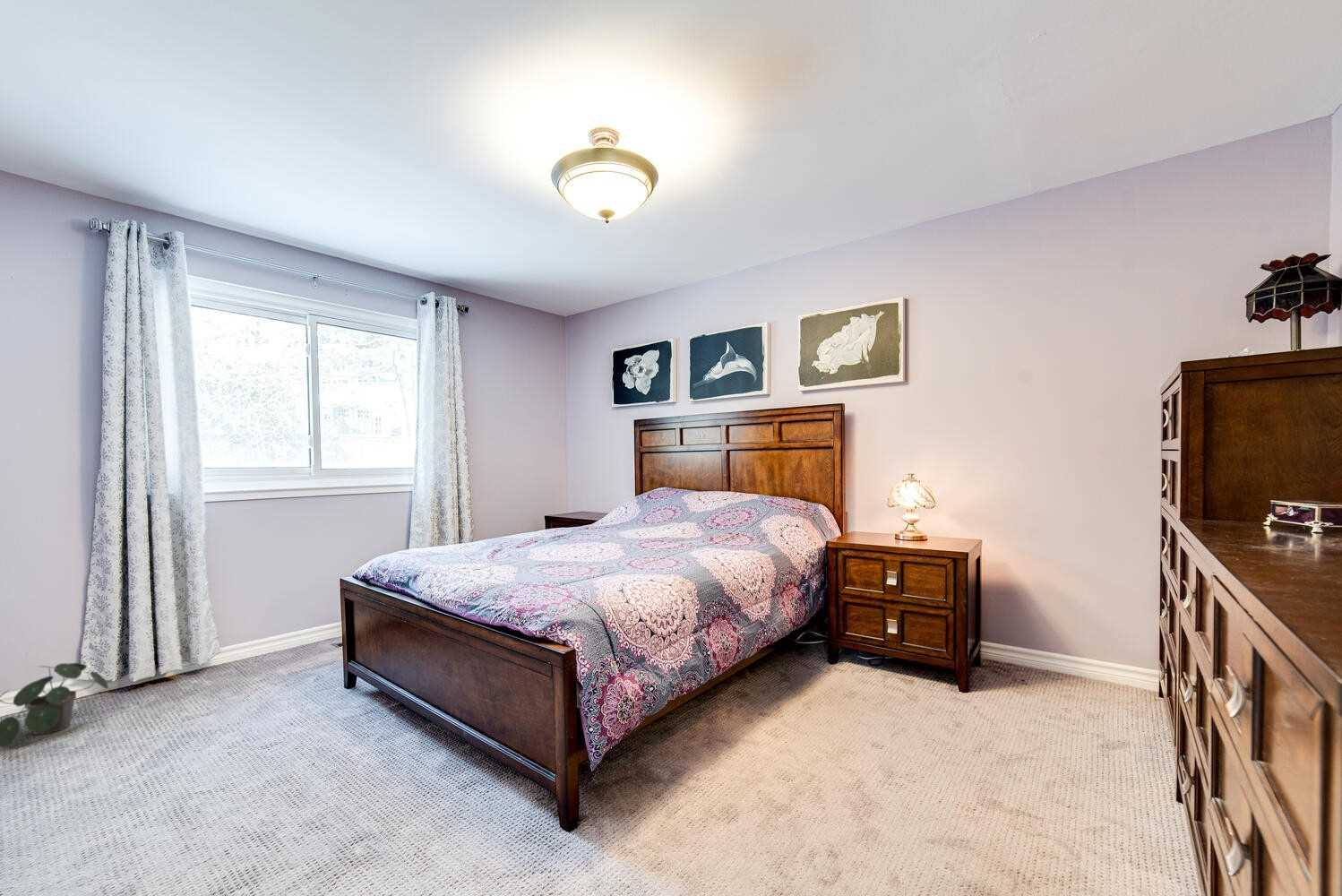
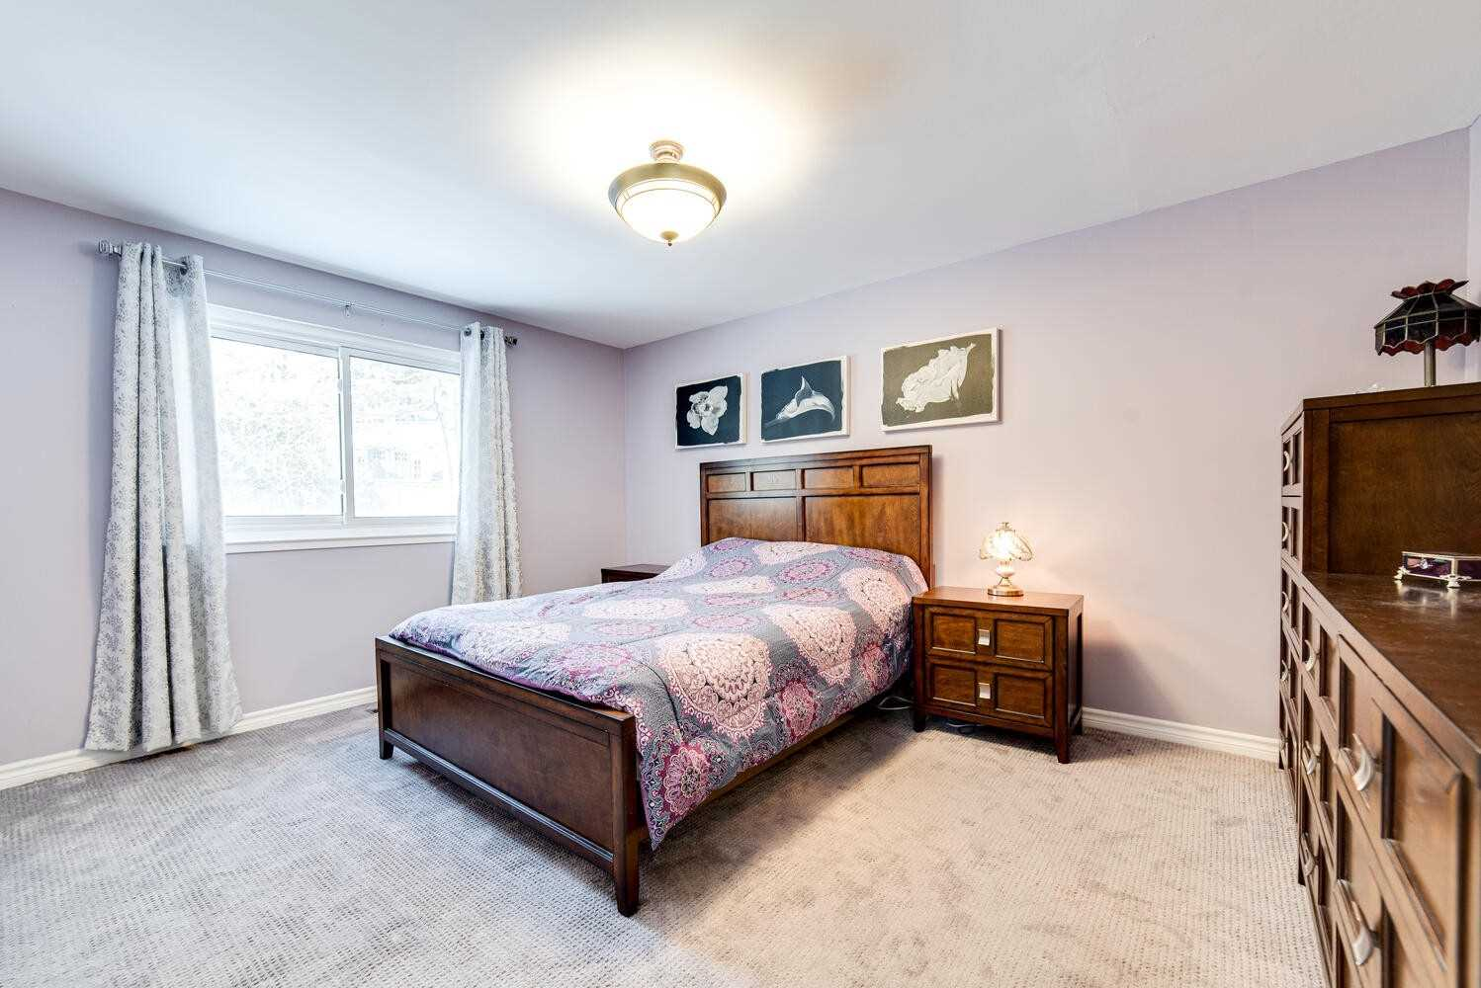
- potted plant (47, 697)
